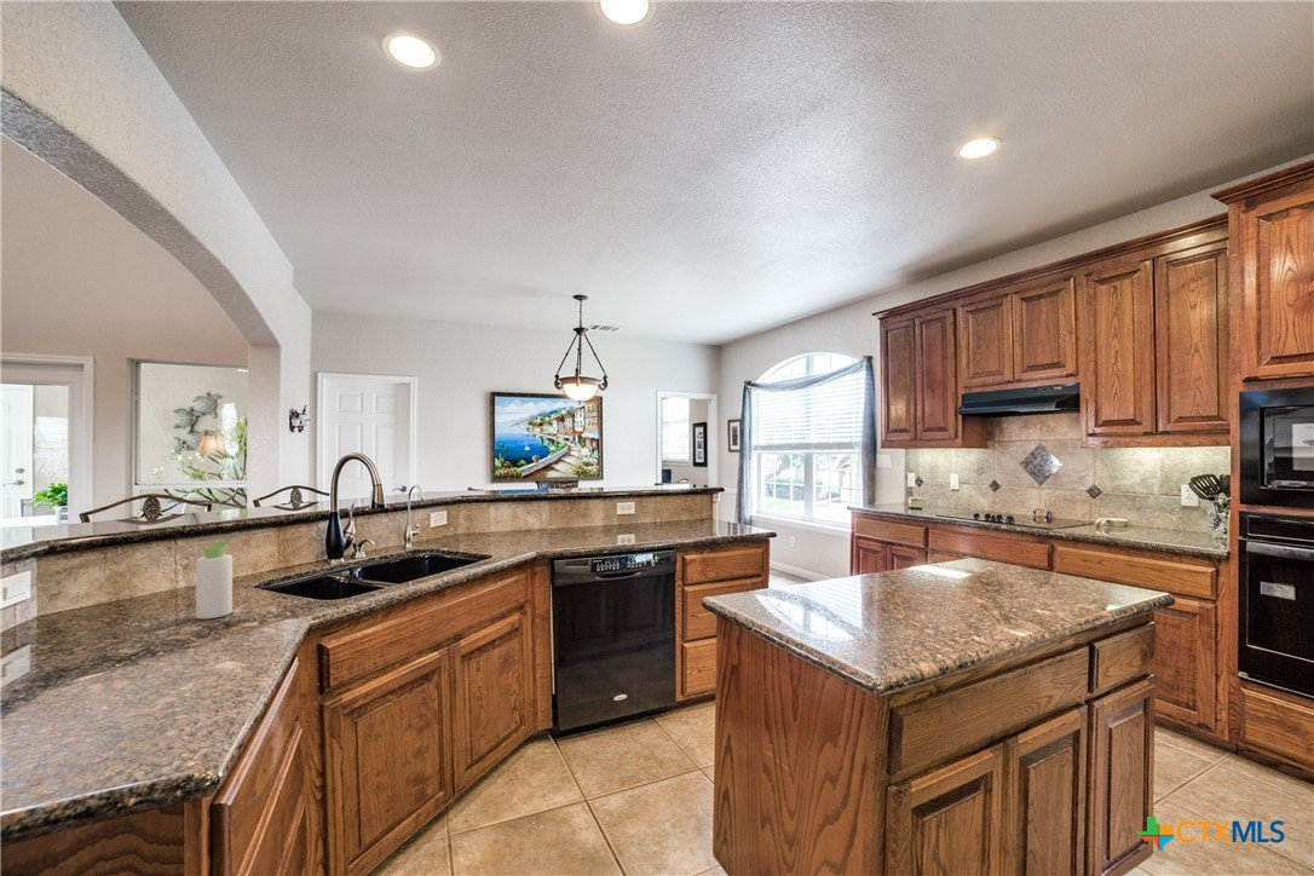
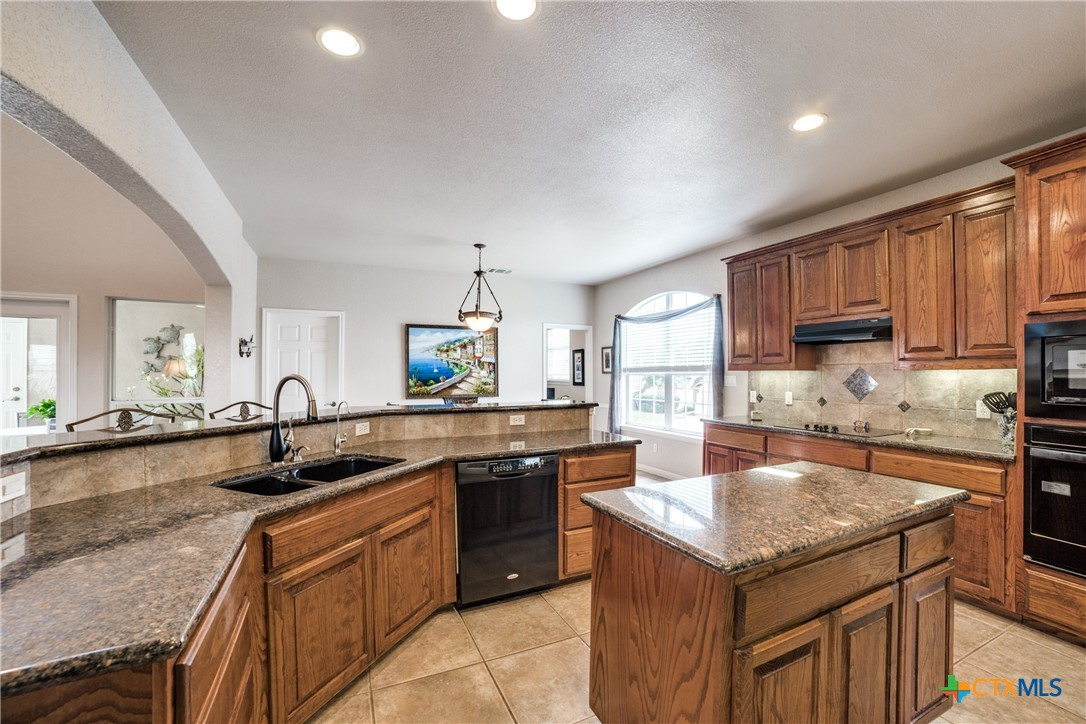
- bottle (217, 574)
